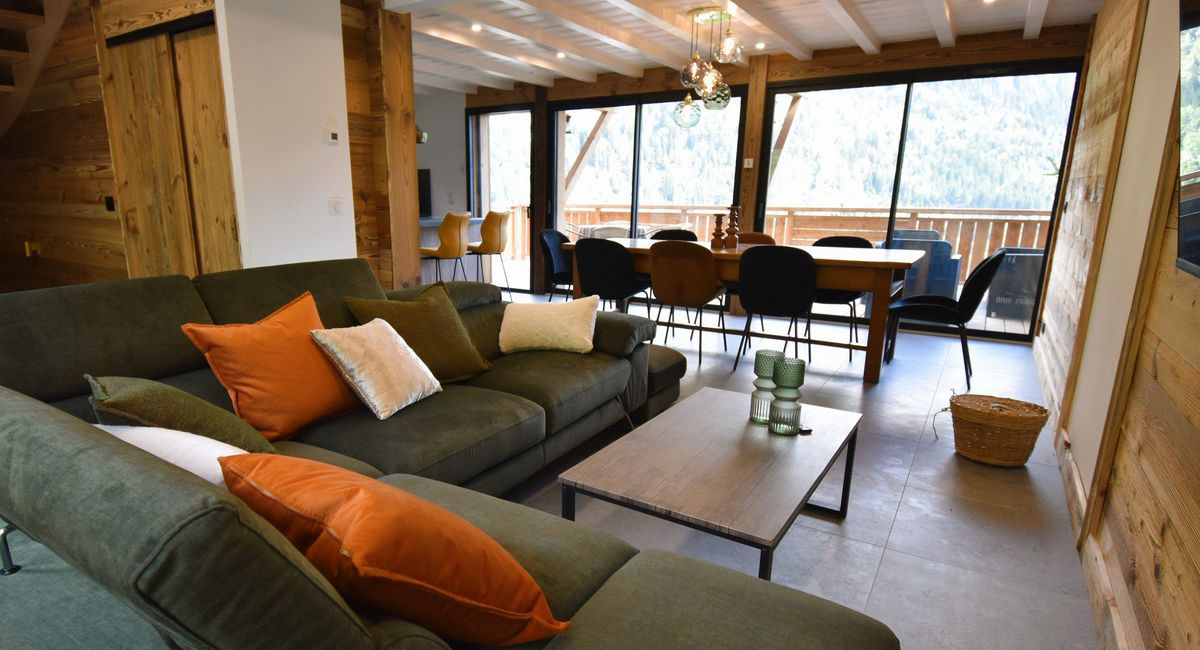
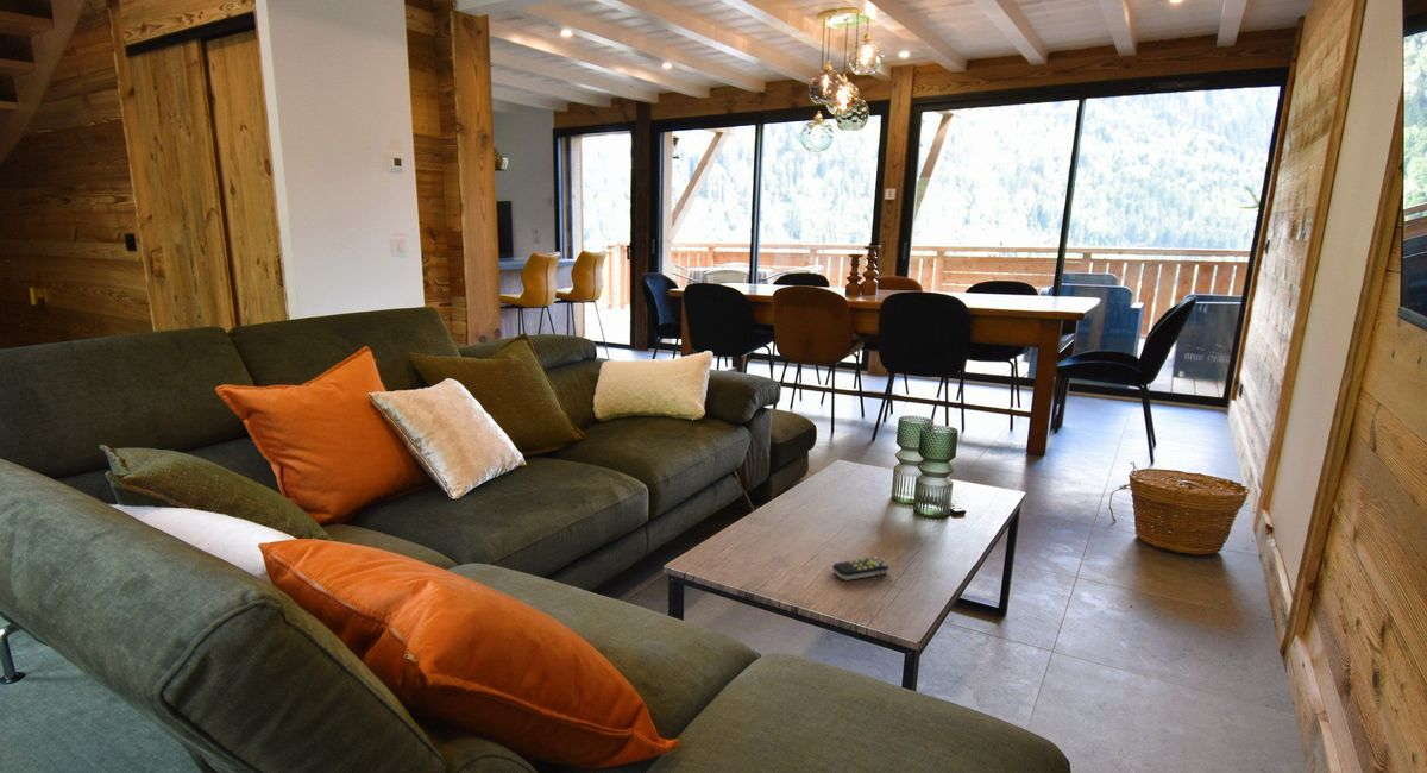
+ remote control (860, 567)
